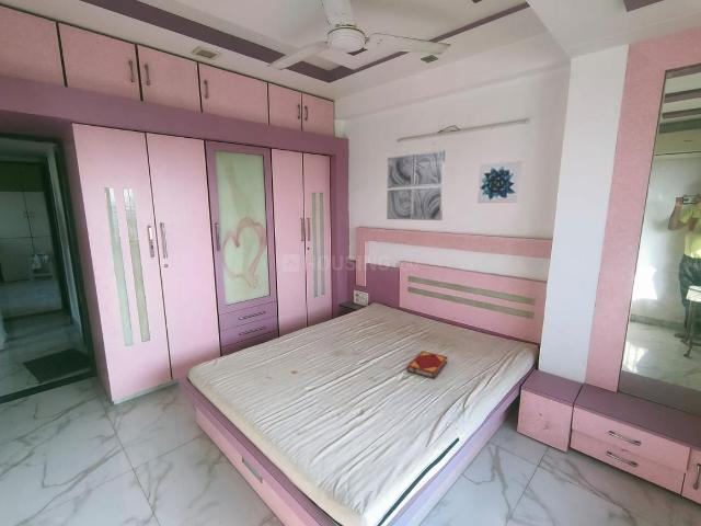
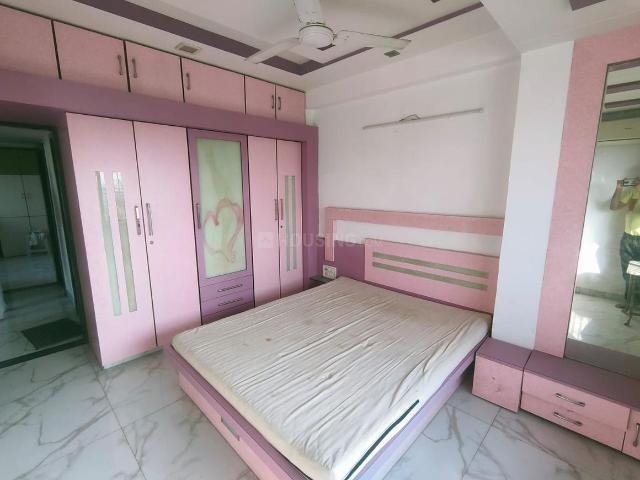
- hardback book (427, 364)
- wall art (498, 183)
- wall art (413, 186)
